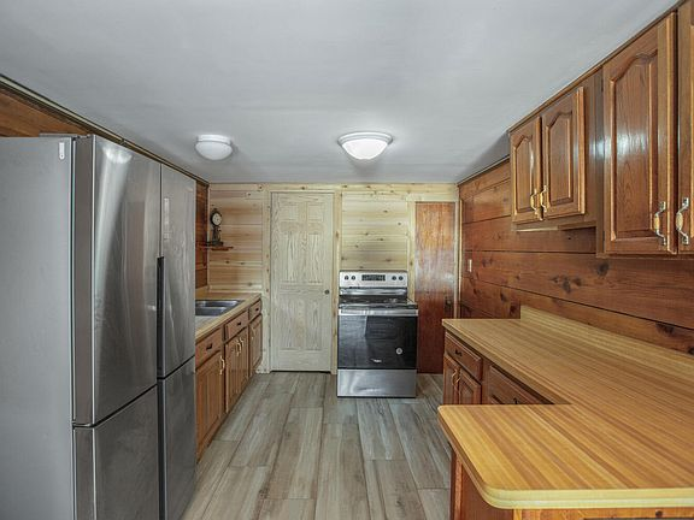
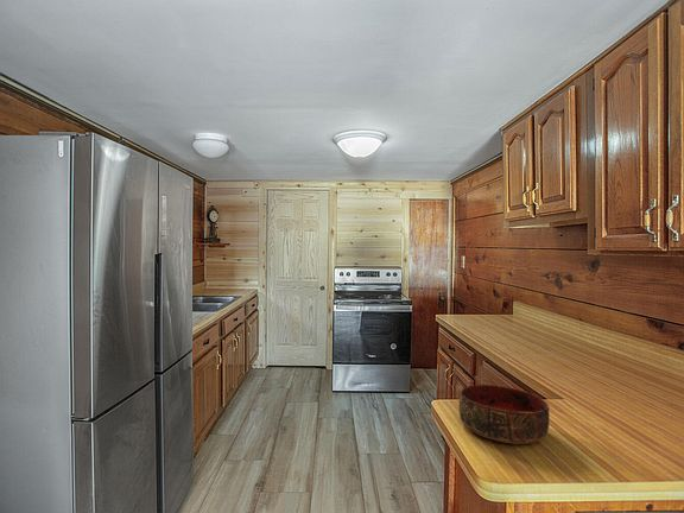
+ bowl (501, 412)
